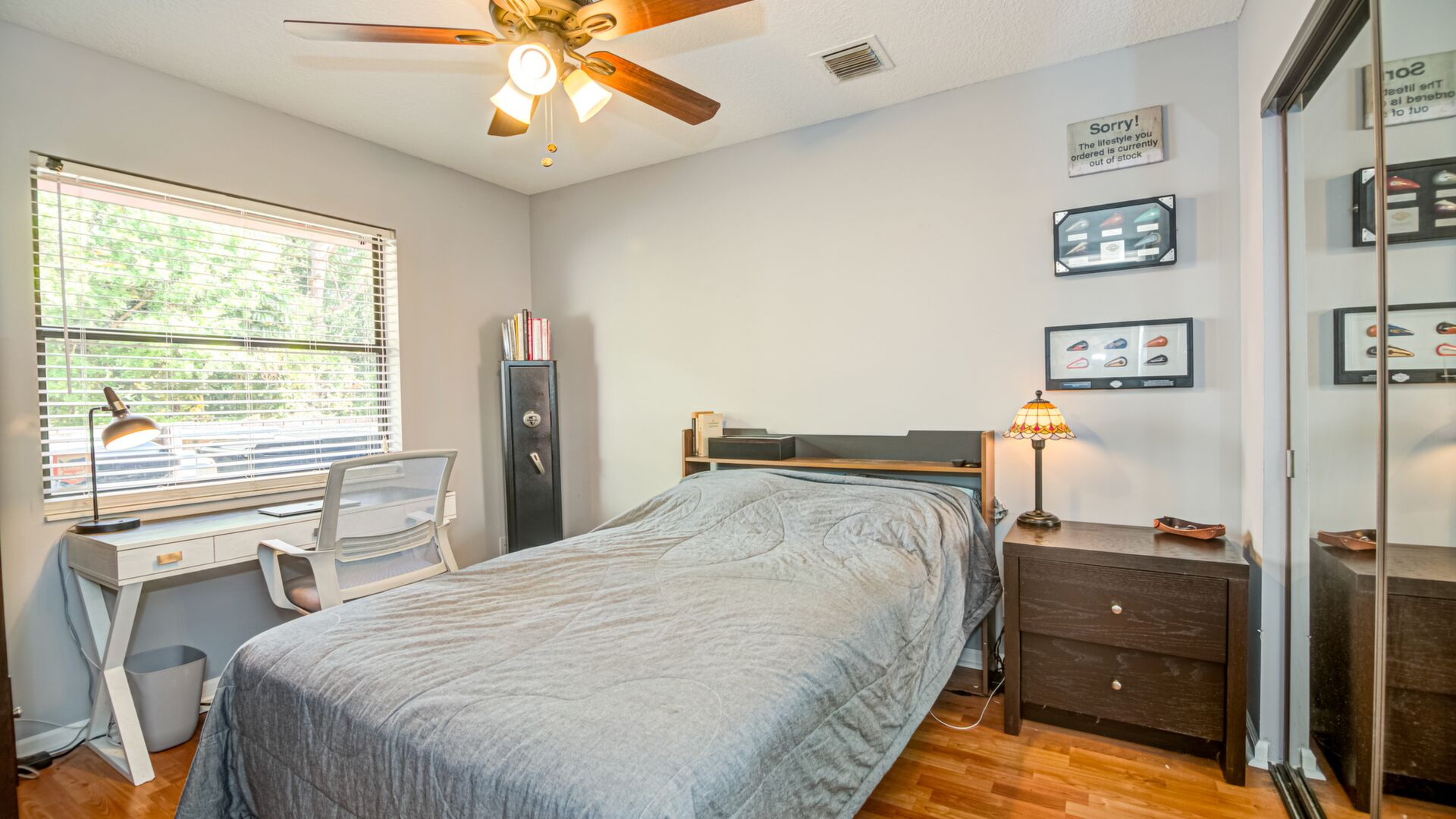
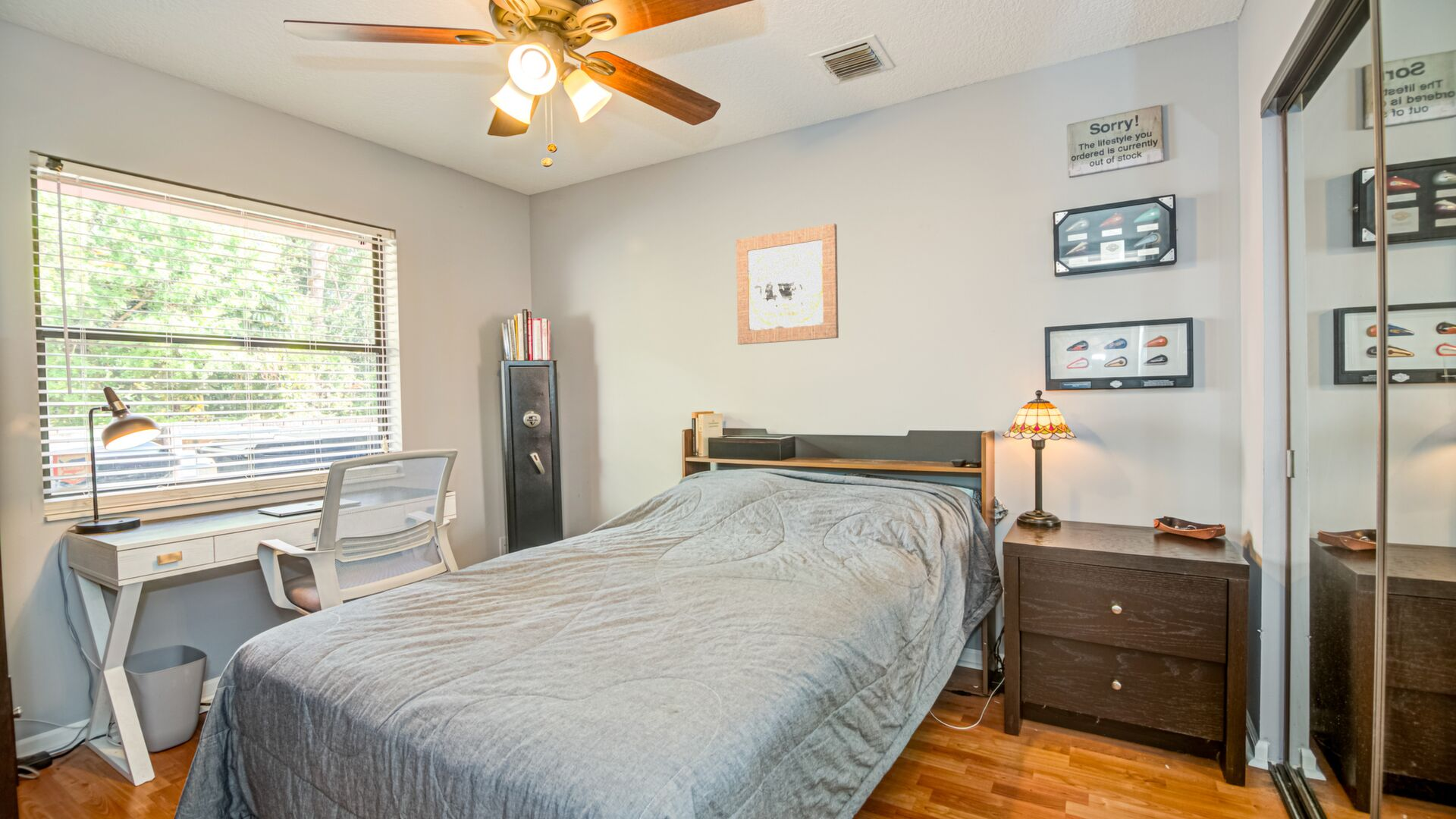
+ wall art (785, 287)
